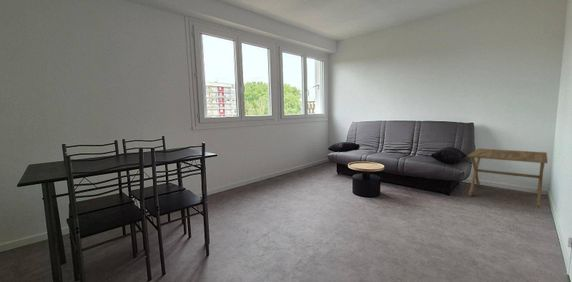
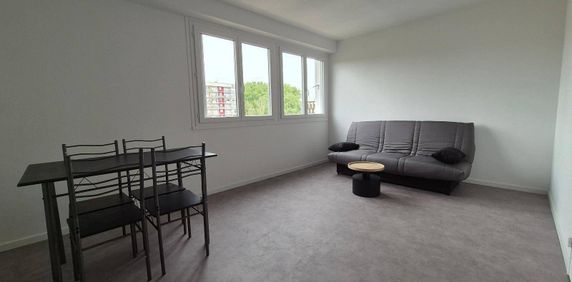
- side table (506, 174)
